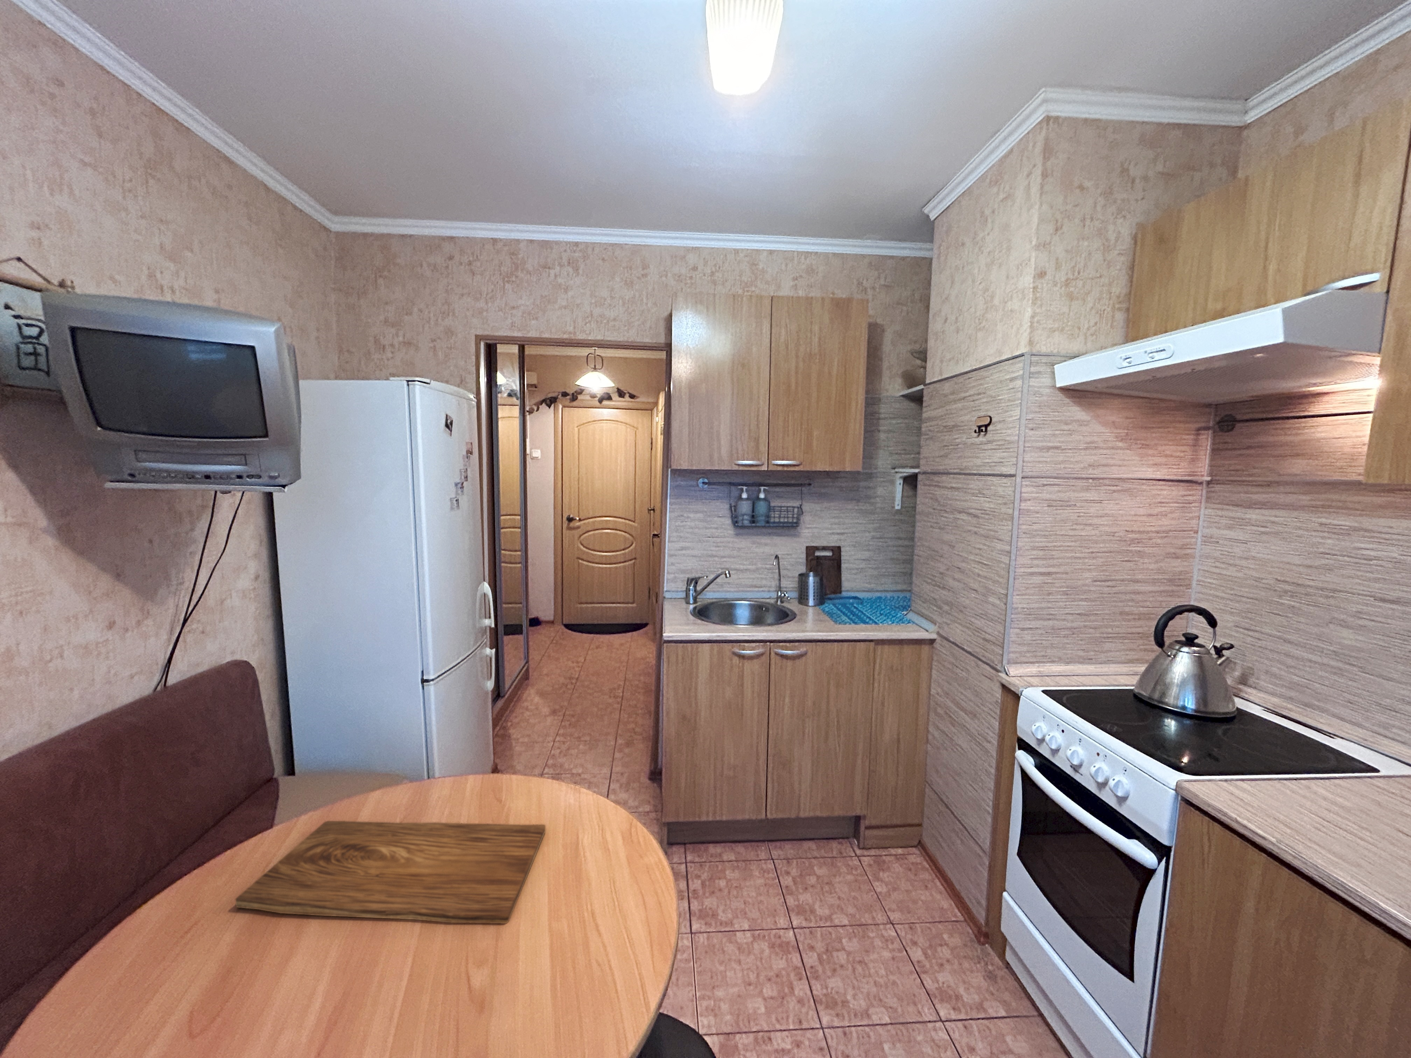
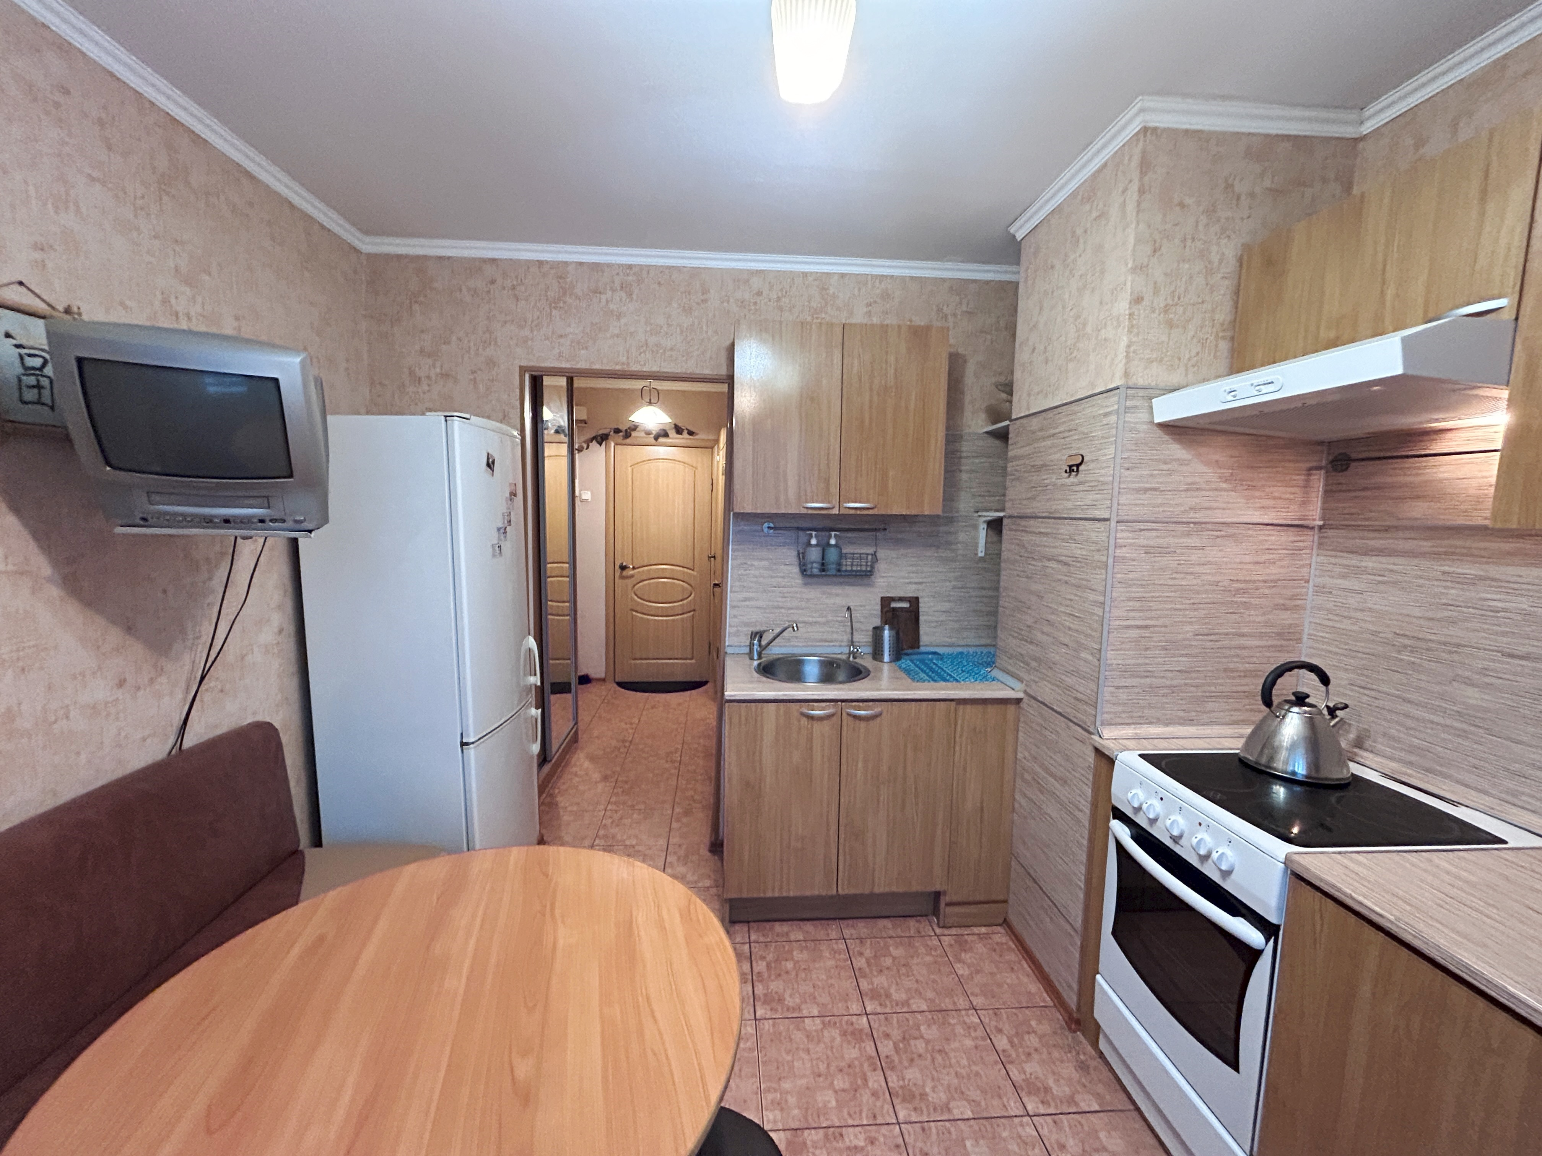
- cutting board (404, 866)
